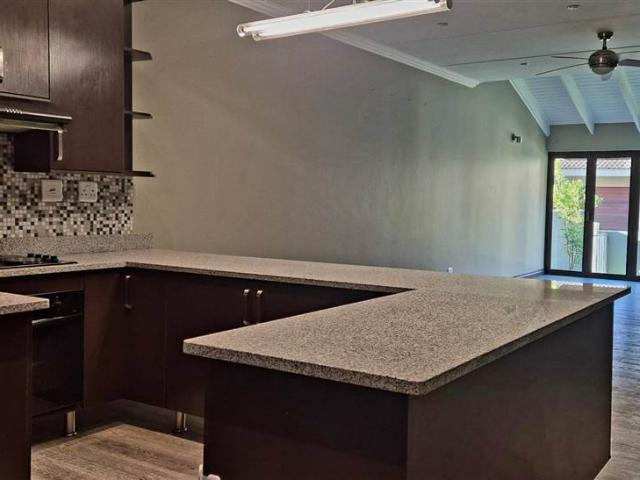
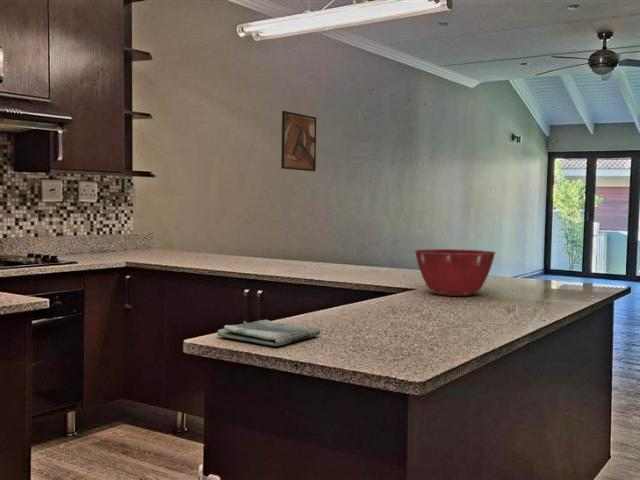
+ dish towel (268, 330)
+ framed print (299, 142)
+ mixing bowl (454, 272)
